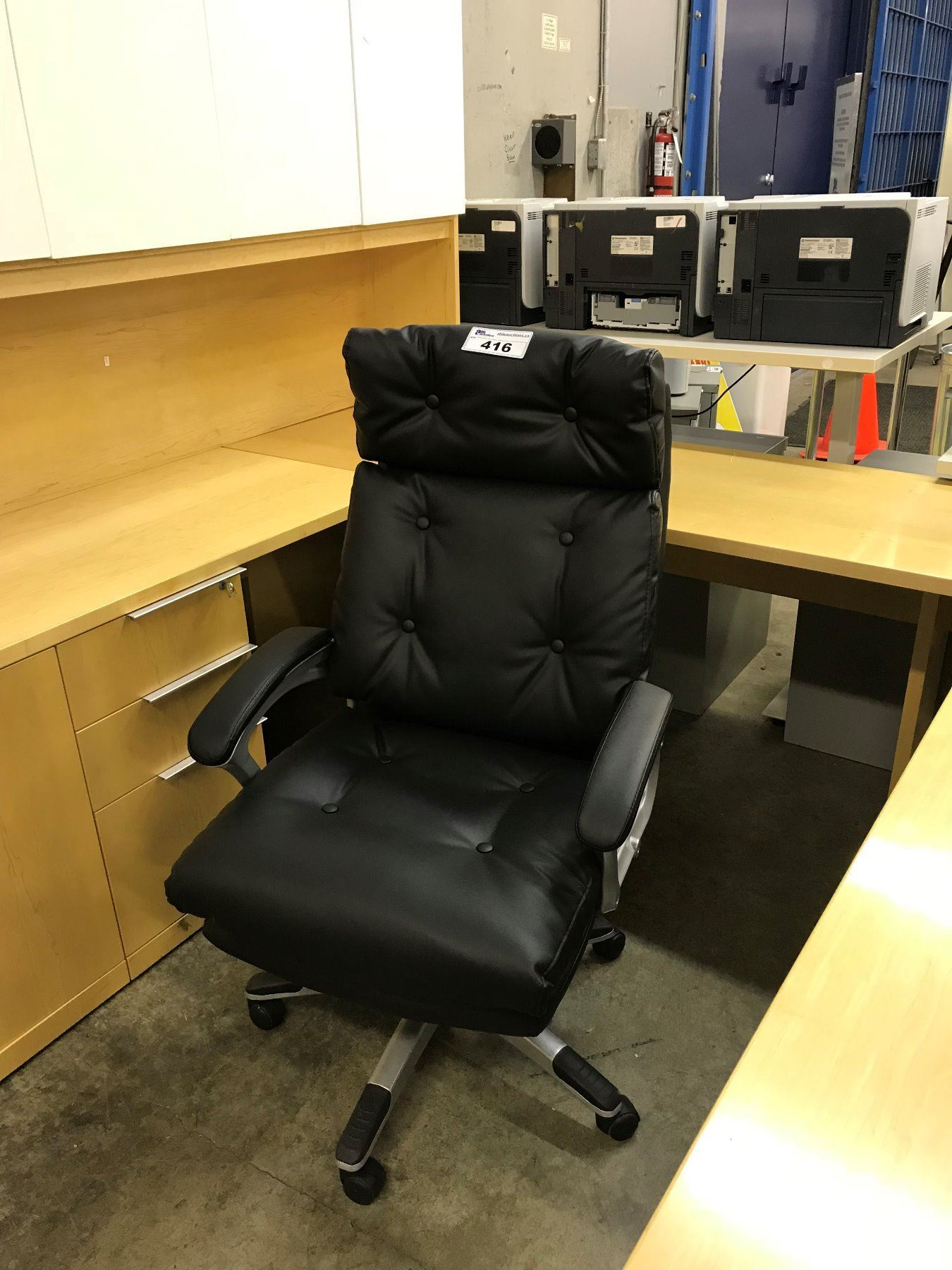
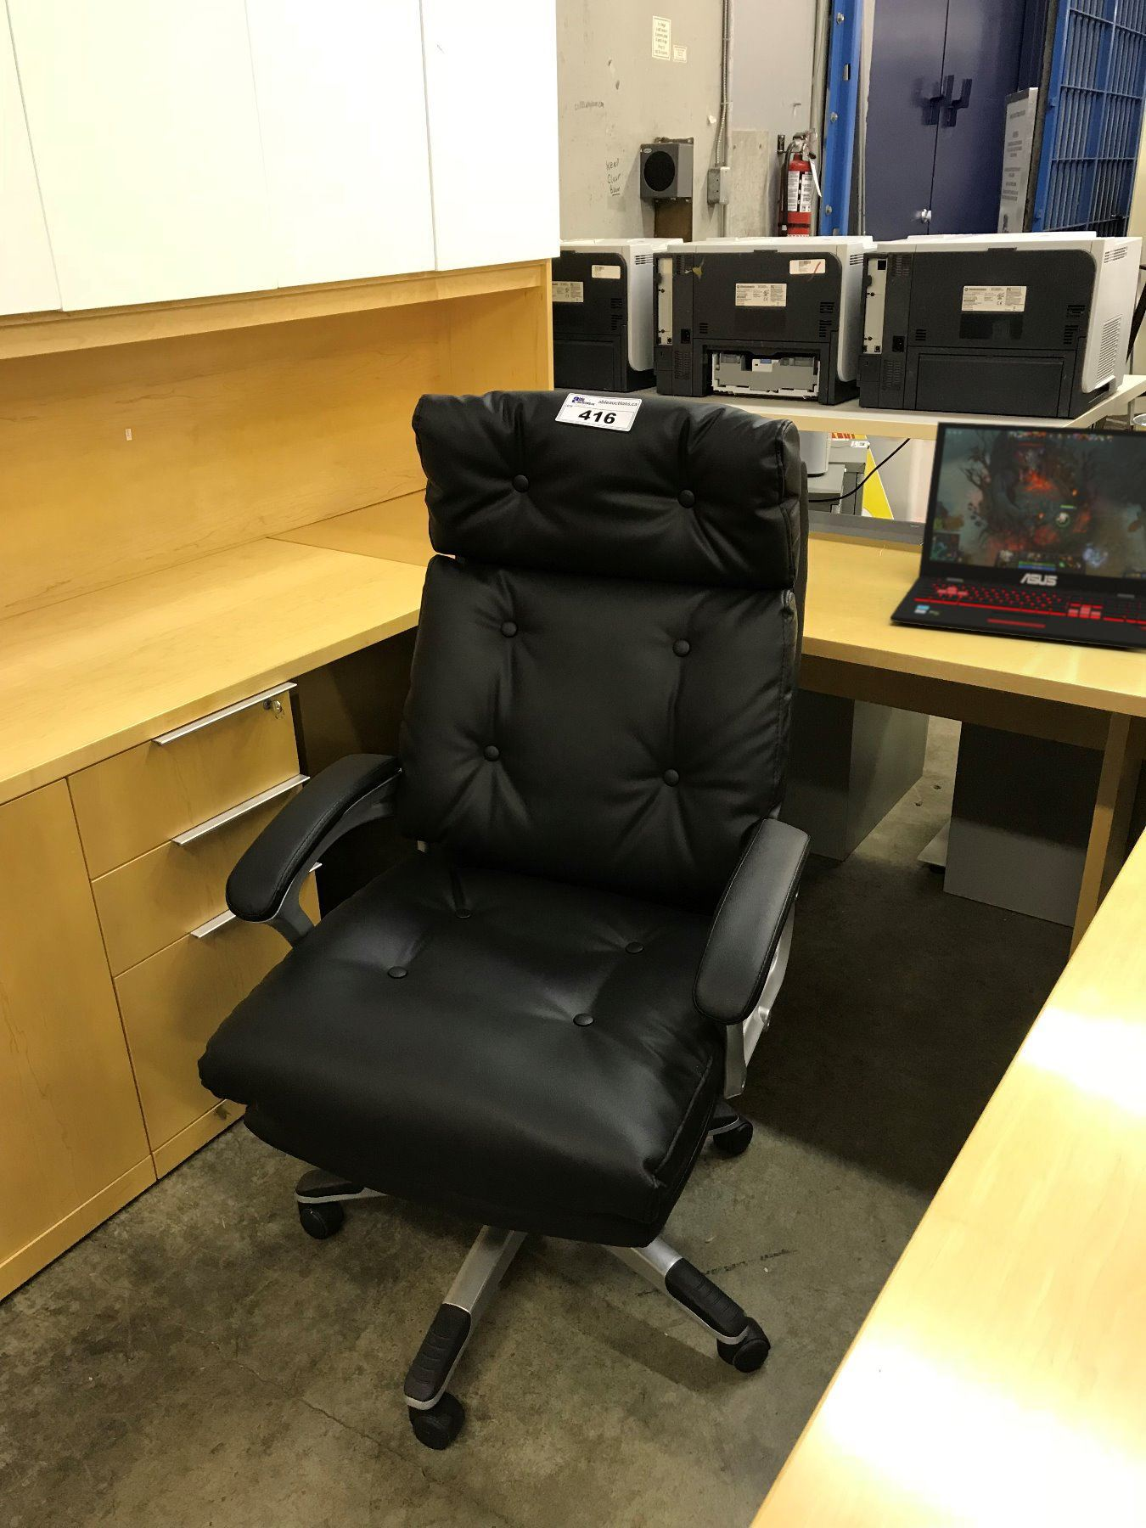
+ laptop (1040, 529)
